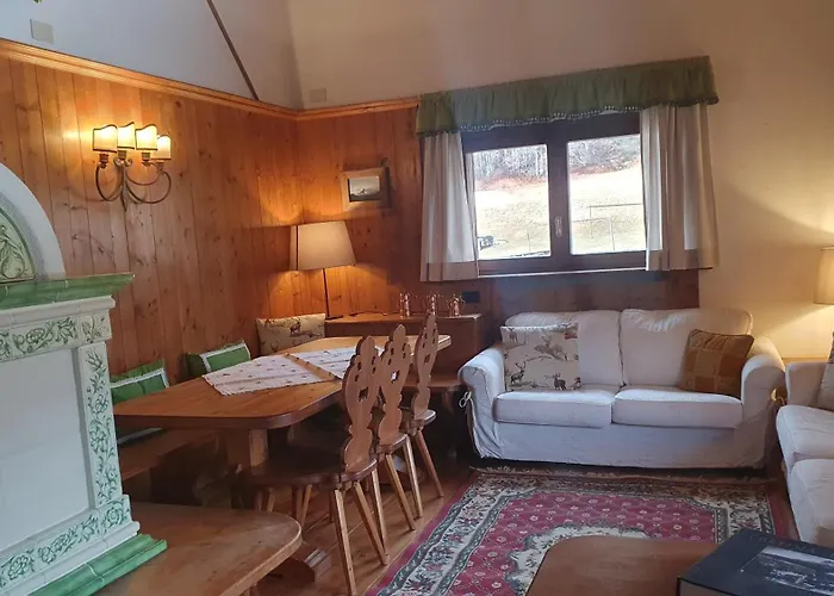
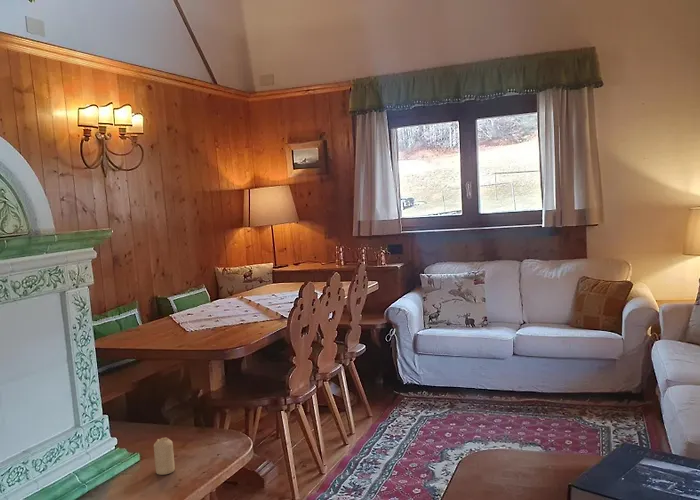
+ candle (164, 455)
